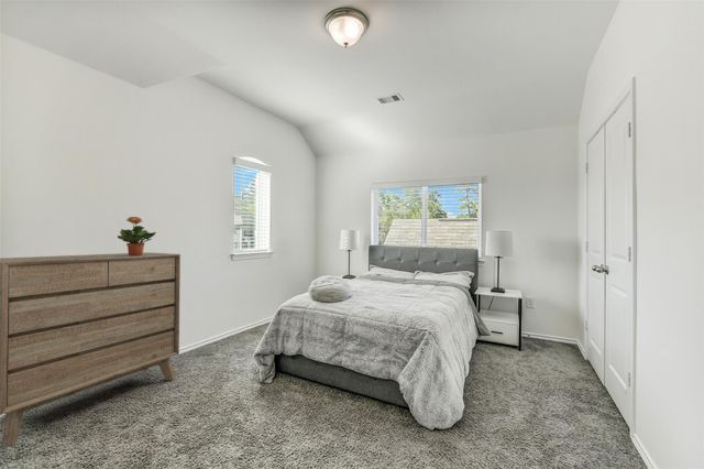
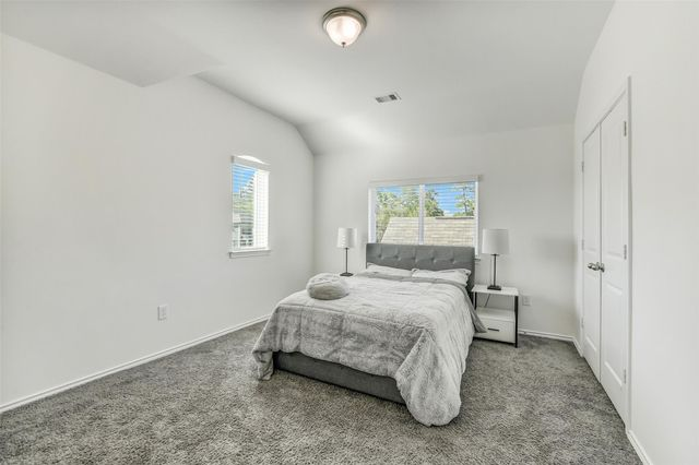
- potted plant (134, 236)
- dresser (94, 327)
